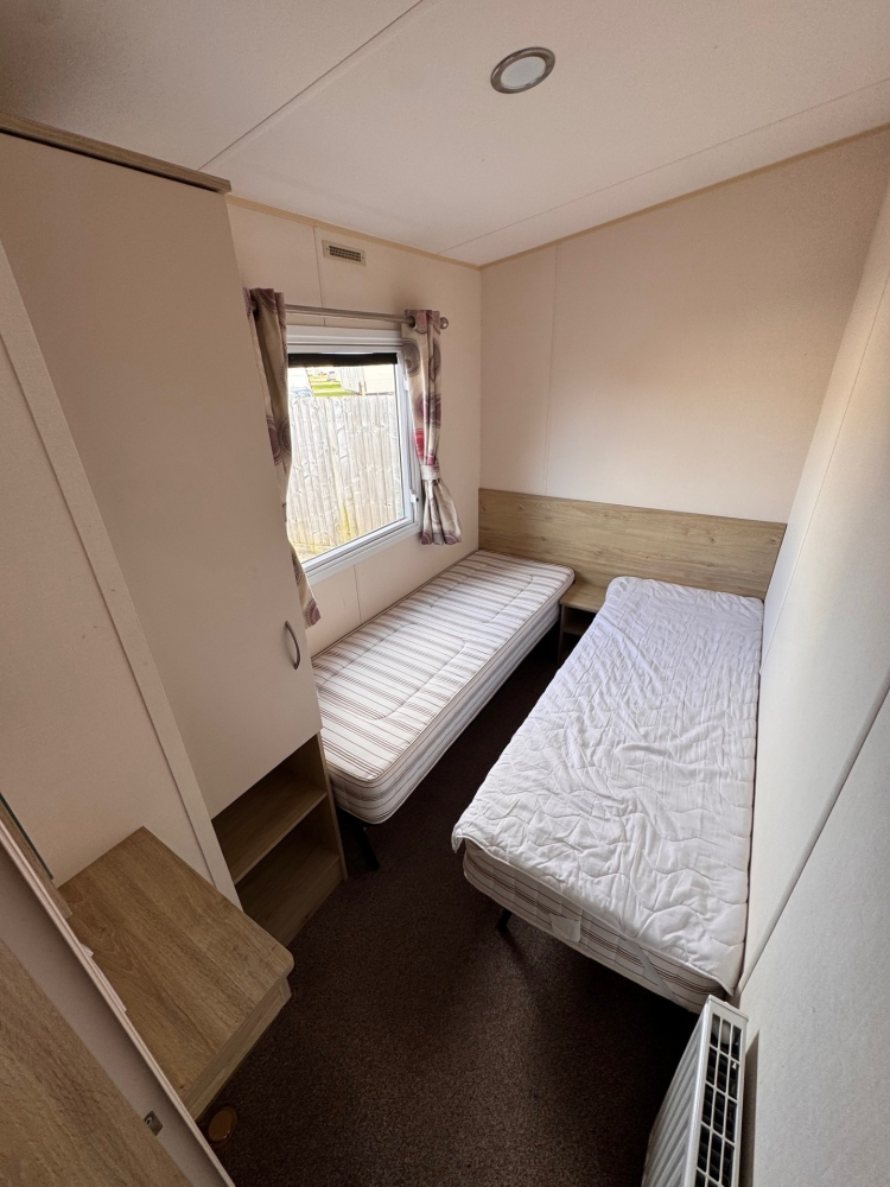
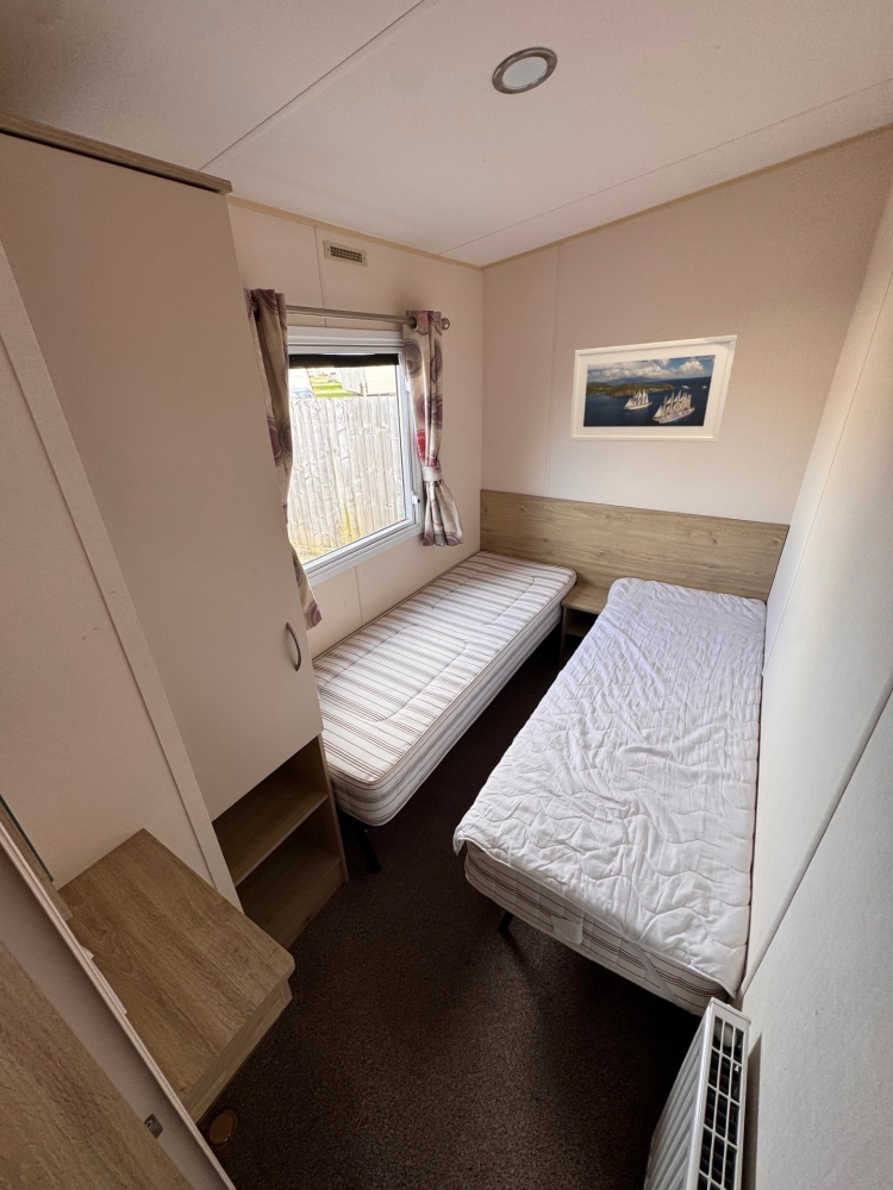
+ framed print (643, 394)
